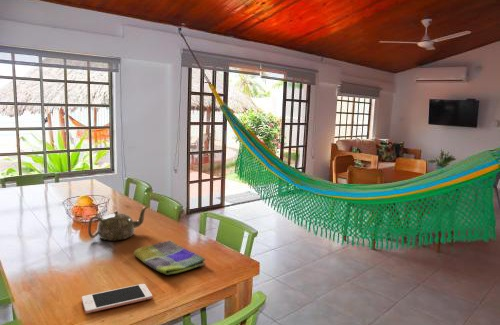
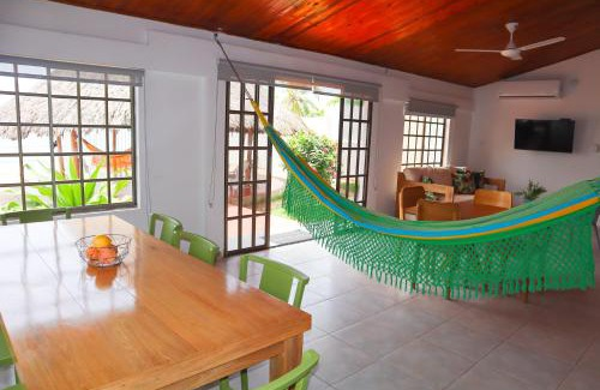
- teapot (119, 222)
- cell phone (117, 297)
- dish towel (168, 256)
